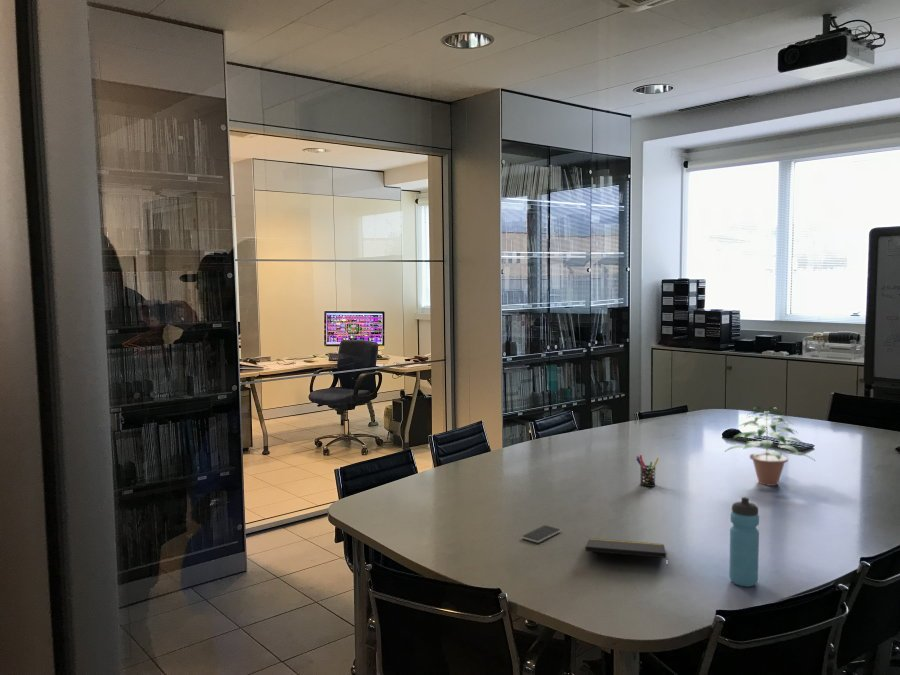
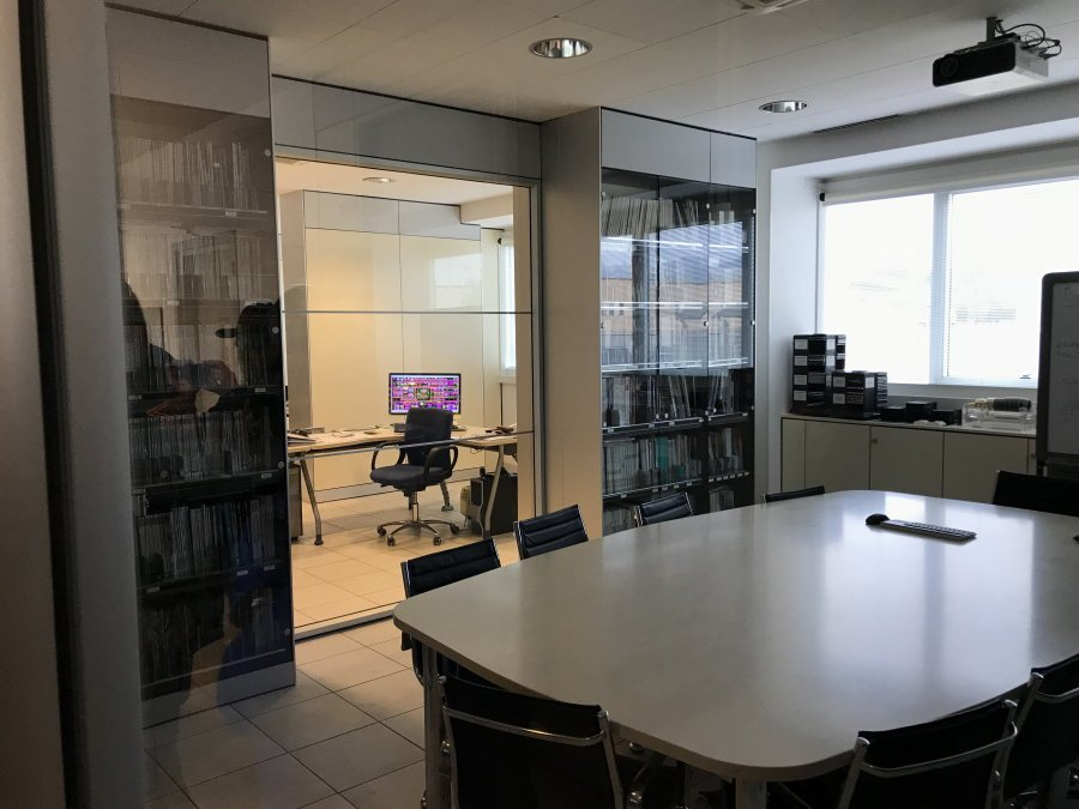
- smartphone (541, 533)
- notepad (625, 547)
- water bottle (744, 540)
- pen holder (647, 470)
- potted plant (770, 444)
